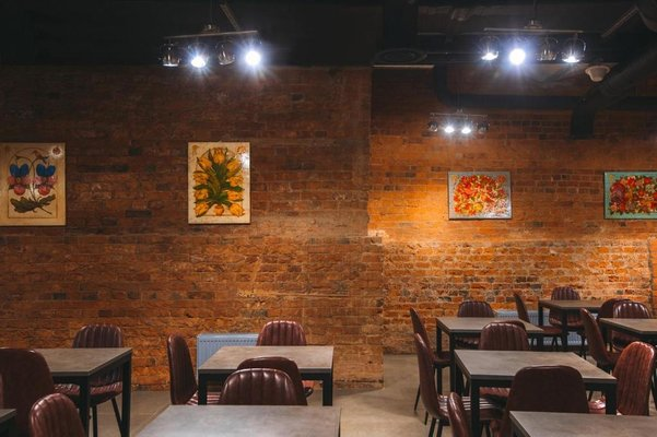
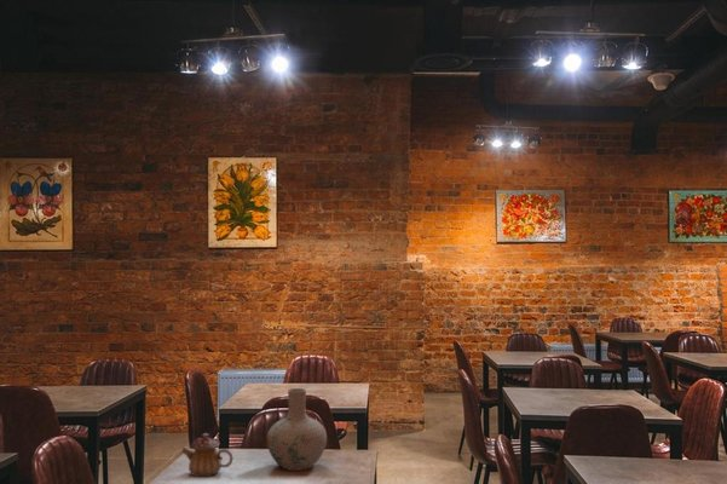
+ vase (296, 427)
+ teapot (207, 453)
